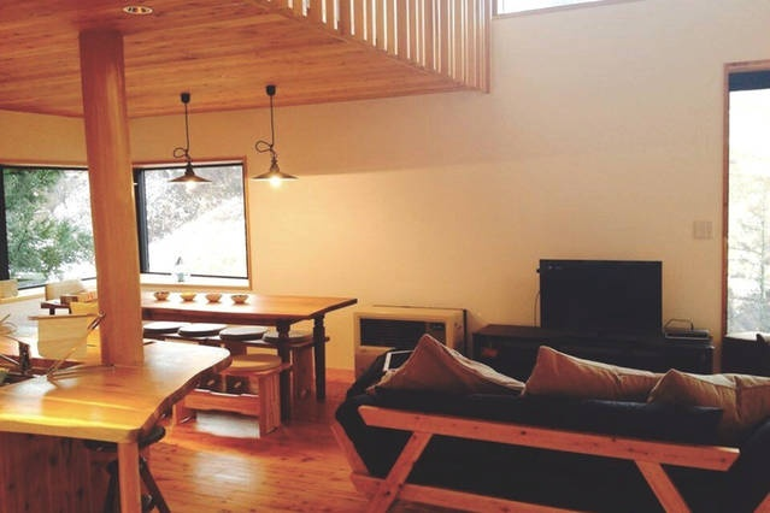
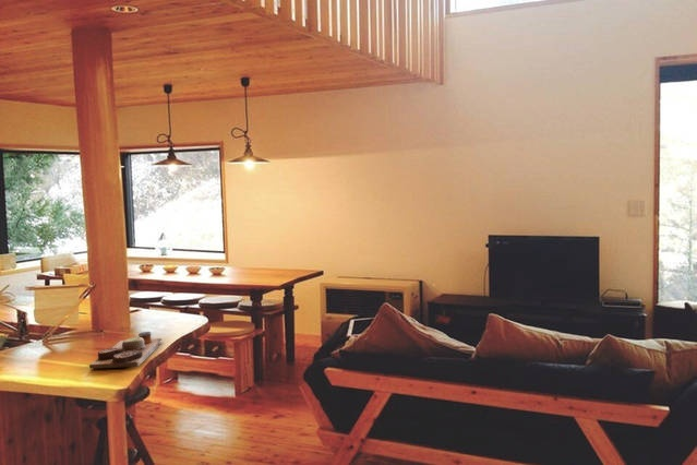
+ cutting board (128, 347)
